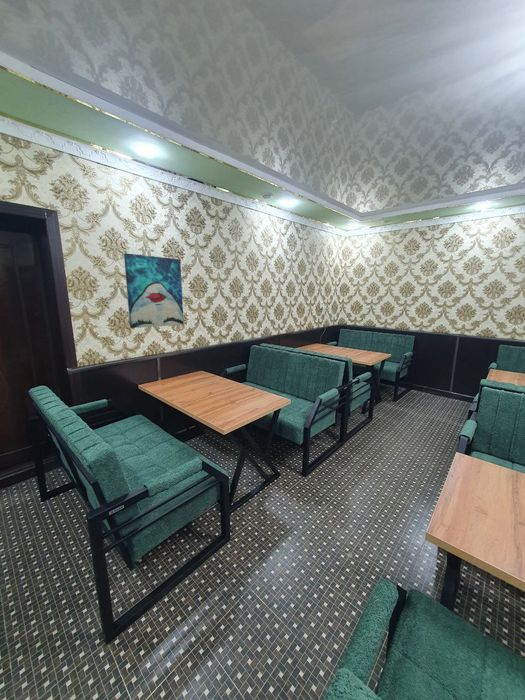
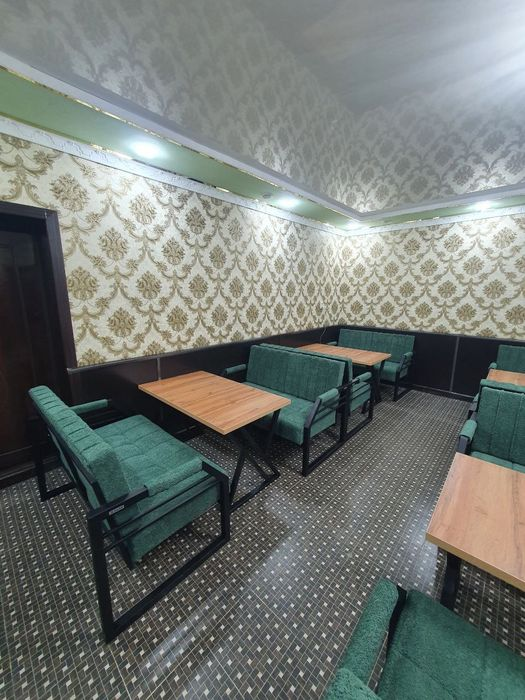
- wall art (156, 292)
